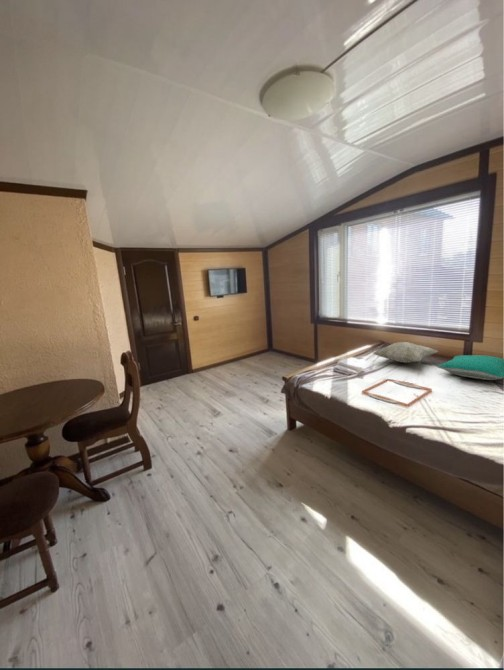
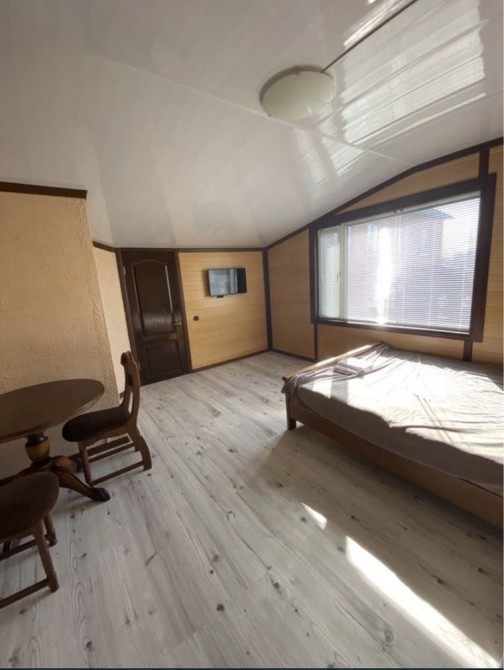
- serving tray (398, 383)
- decorative pillow (404, 352)
- pillow (476, 366)
